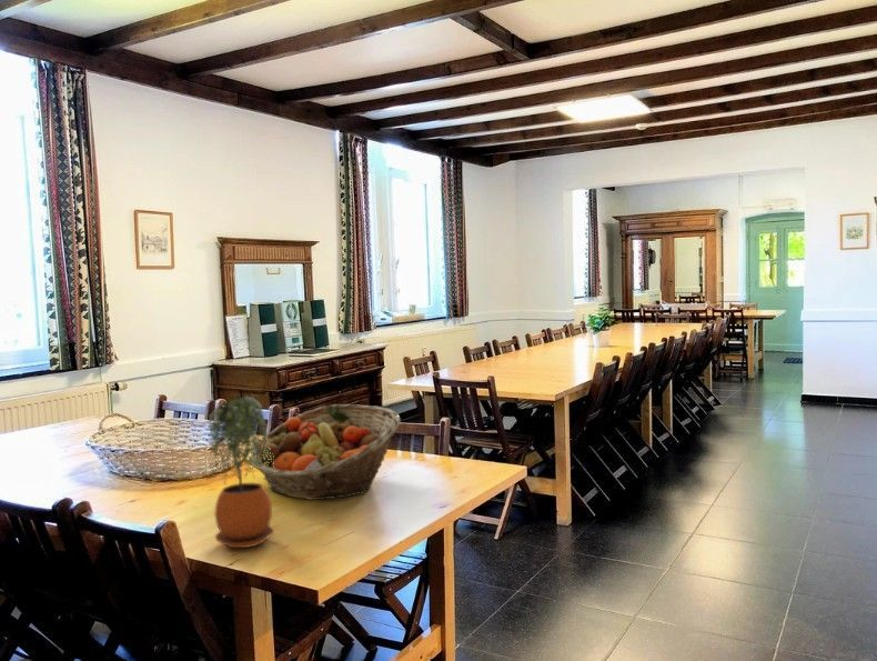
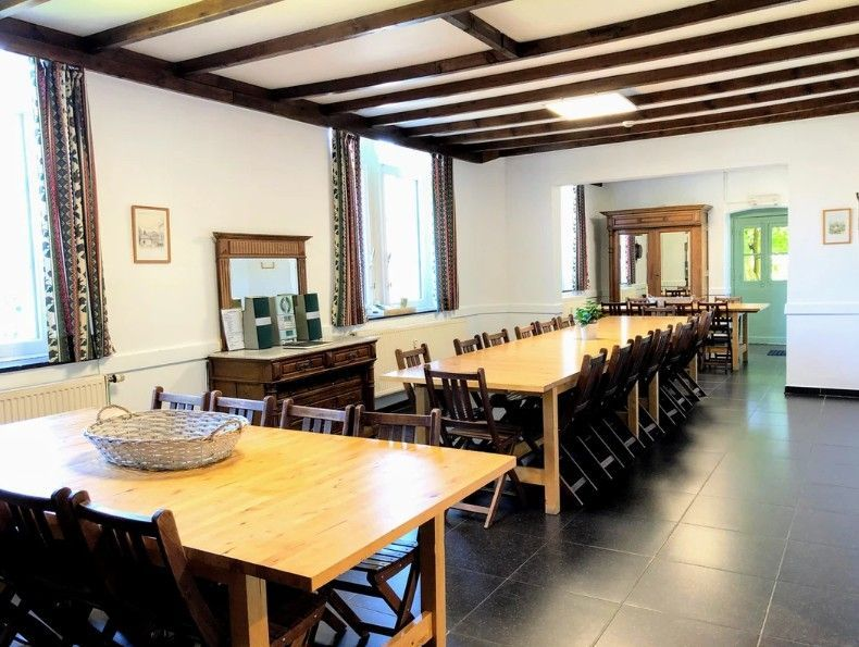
- potted plant (245, 469)
- fruit basket (324, 449)
